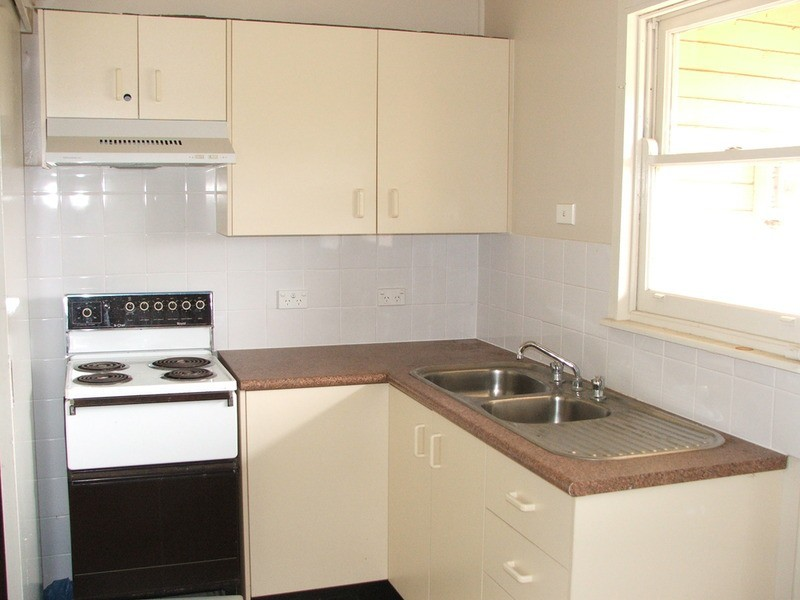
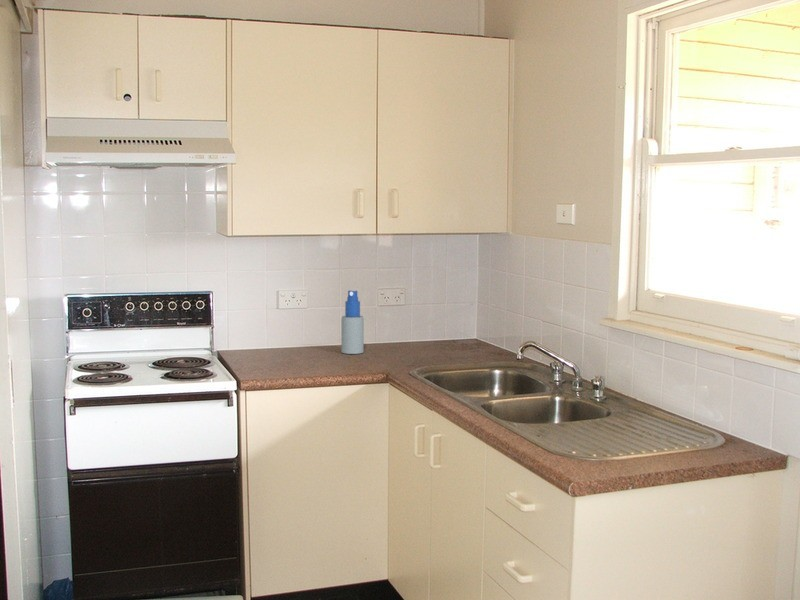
+ spray bottle (352, 321)
